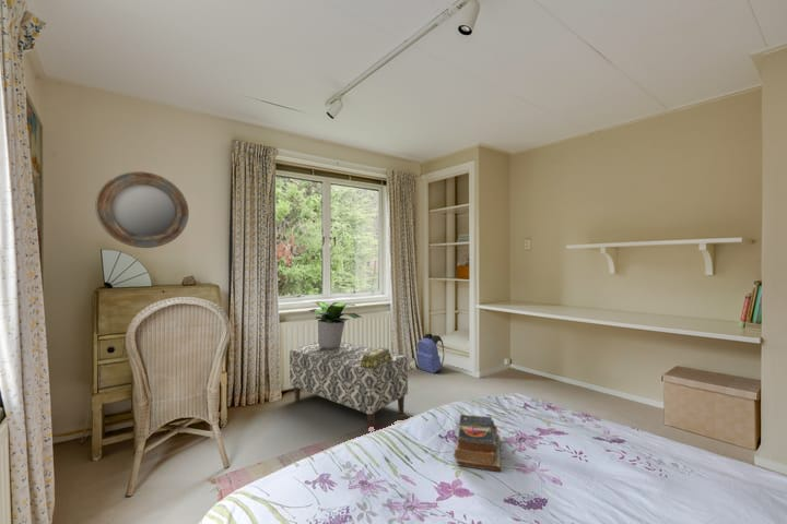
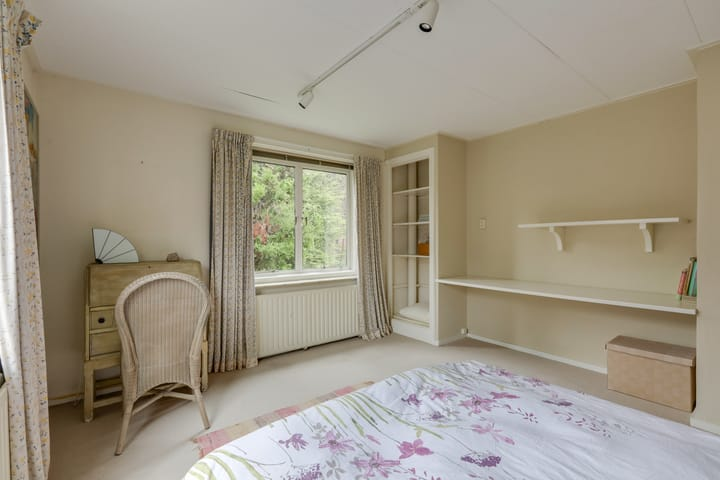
- decorative box (376, 357)
- backpack (432, 350)
- home mirror (144, 210)
- book (479, 439)
- potted plant (330, 326)
- bench (345, 379)
